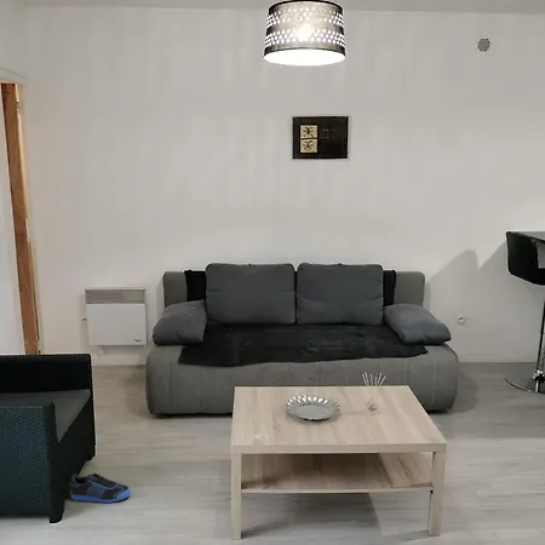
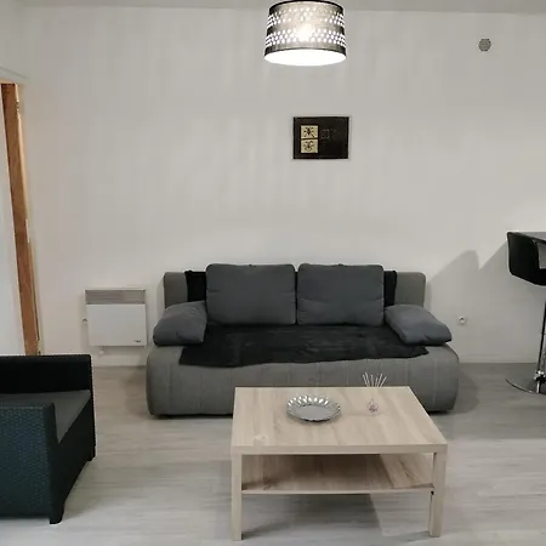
- sneaker (99, 486)
